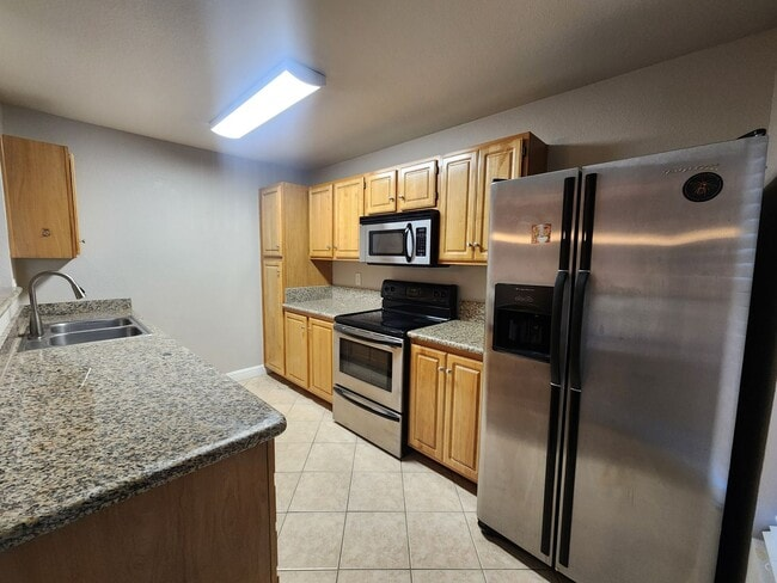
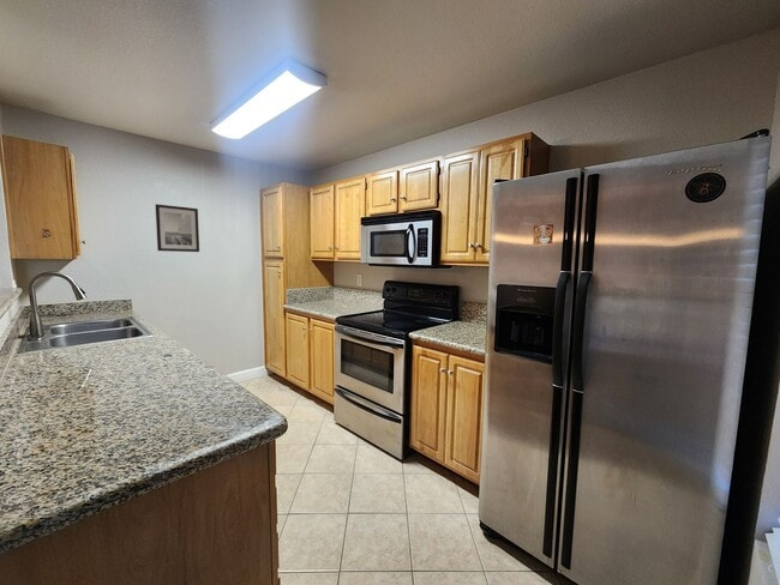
+ wall art (178, 229)
